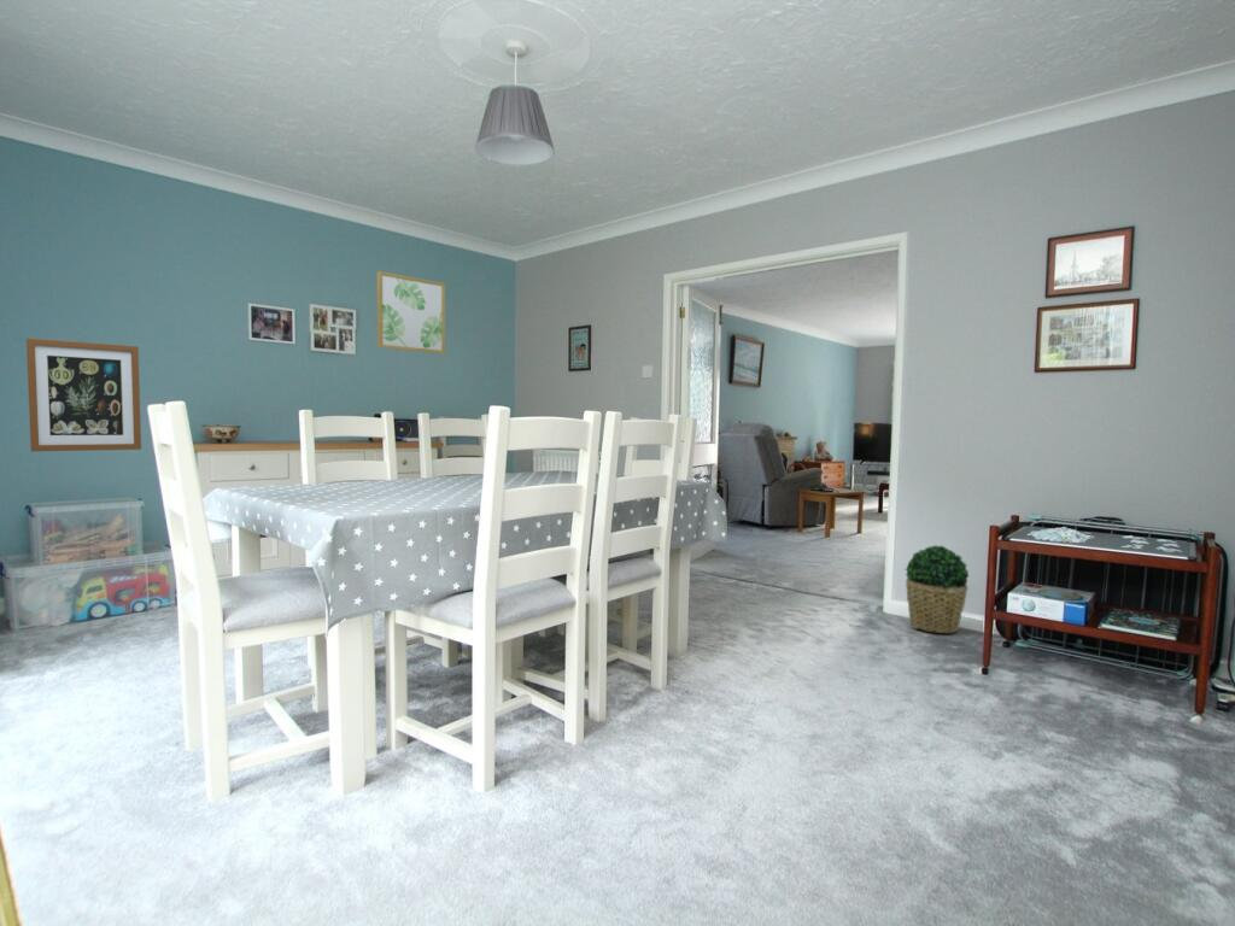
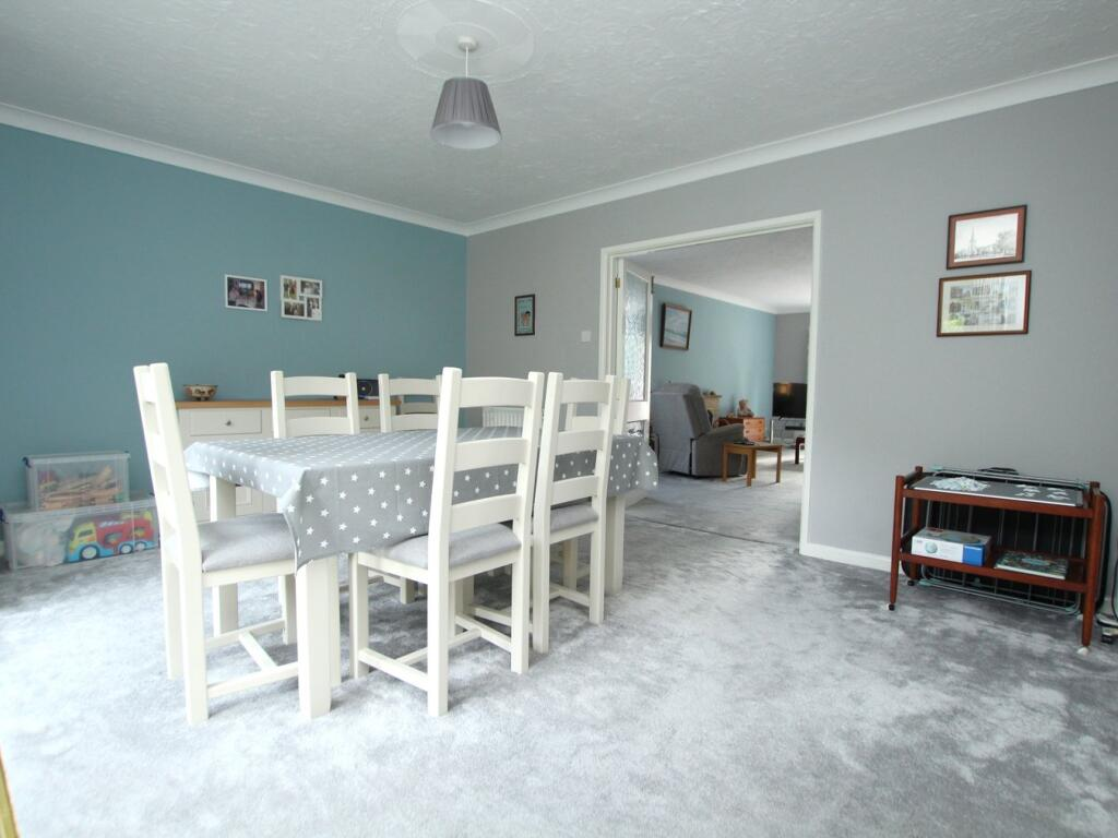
- wall art (86, 397)
- wall art (411, 313)
- potted plant (935, 587)
